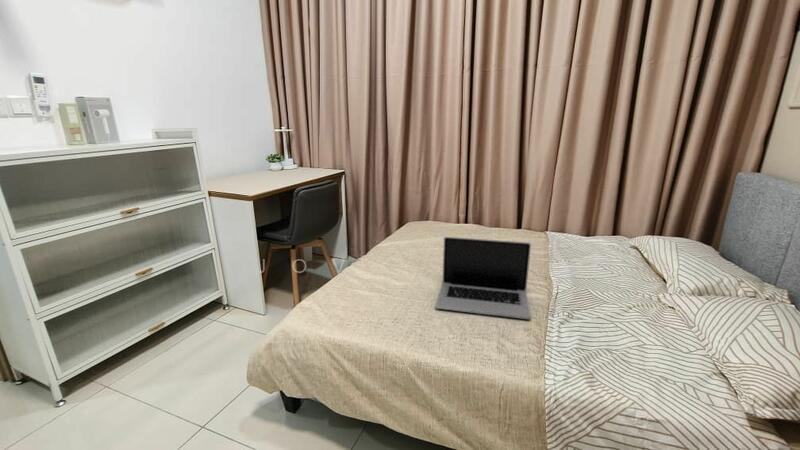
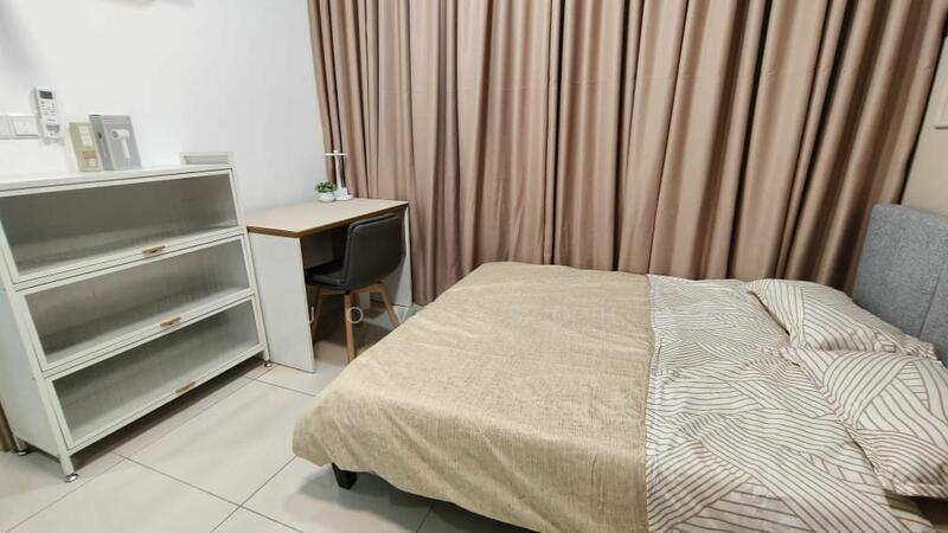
- laptop (484, 275)
